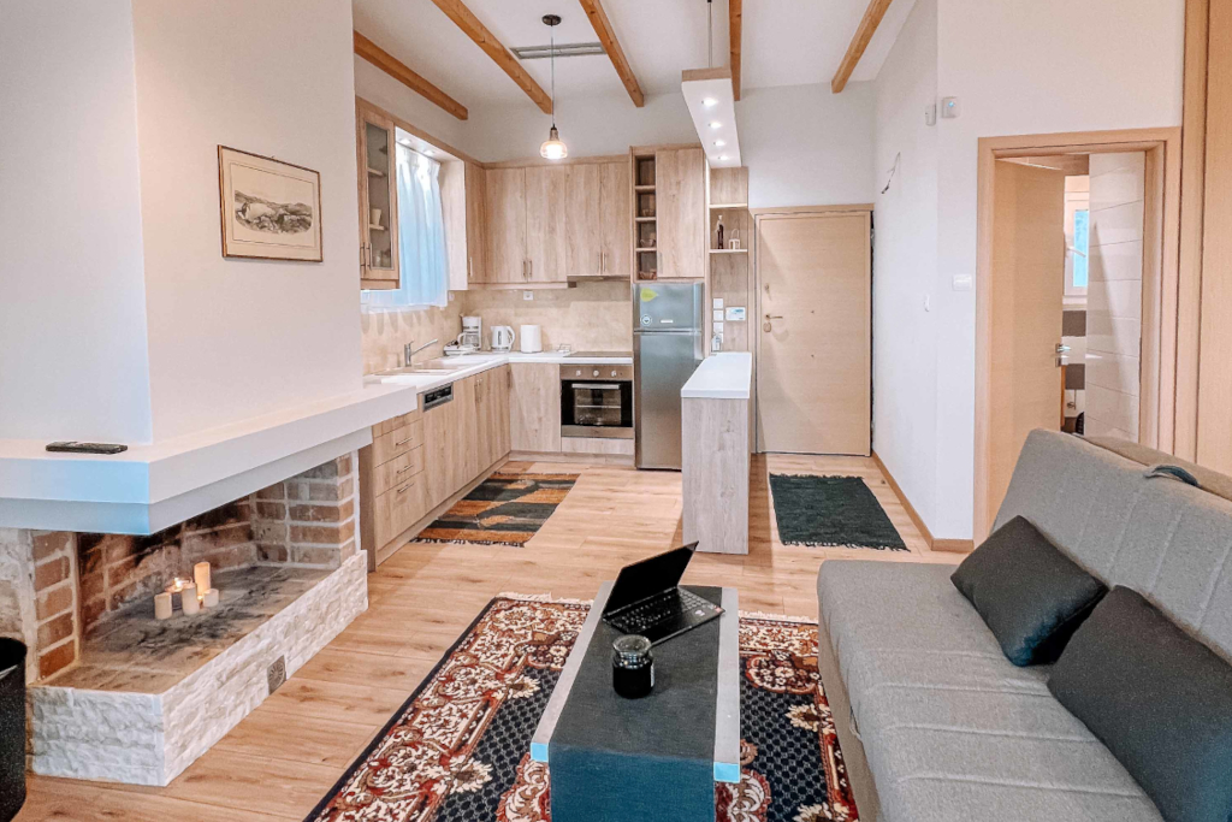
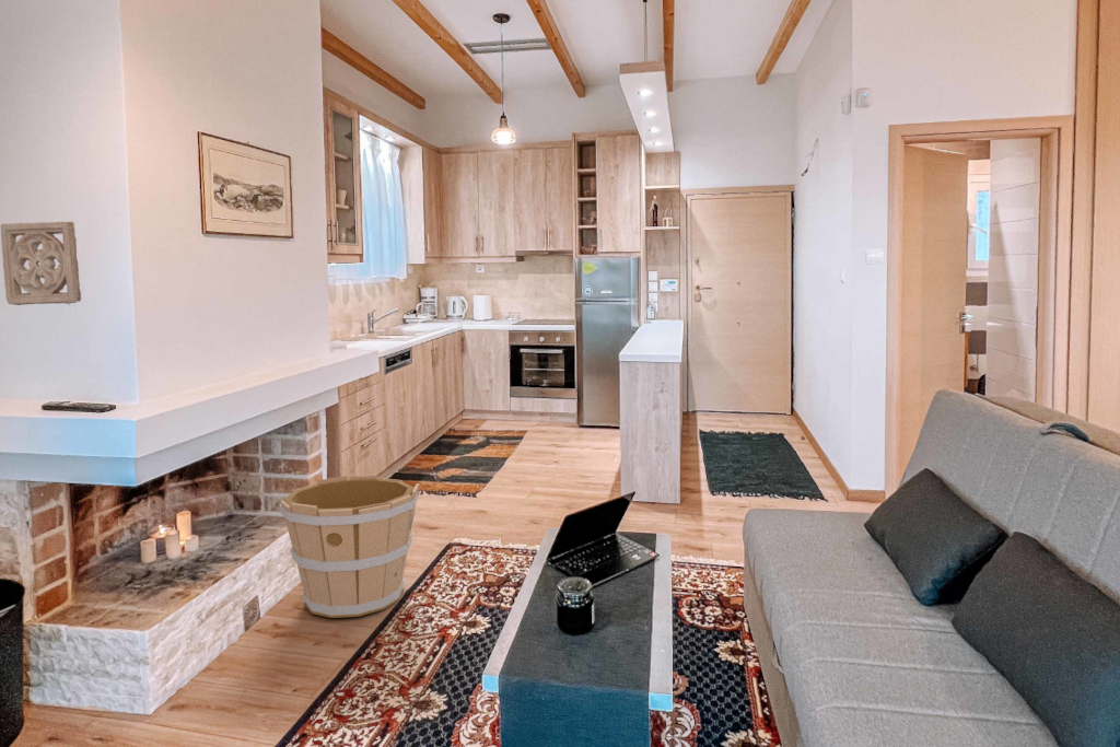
+ wooden bucket (353, 542)
+ wall ornament (40, 264)
